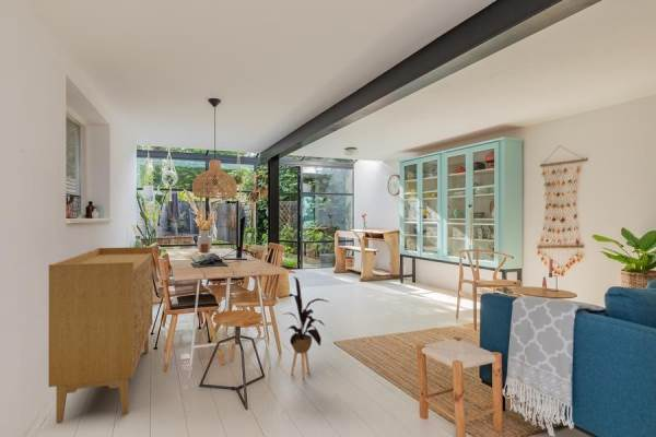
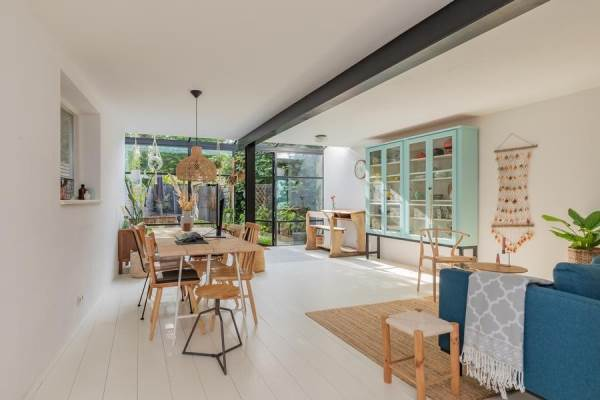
- sideboard (112, 317)
- house plant (306, 326)
